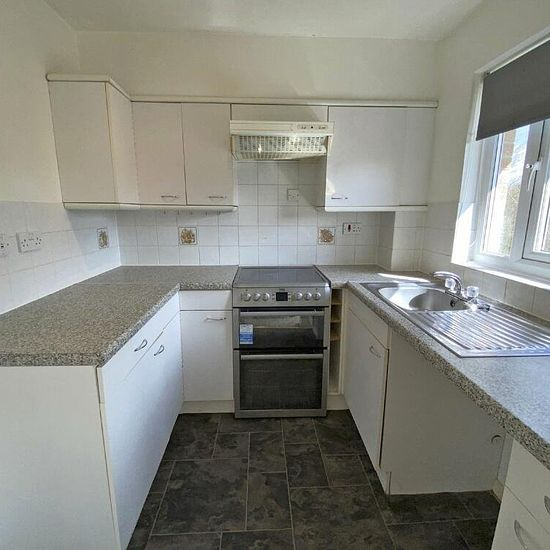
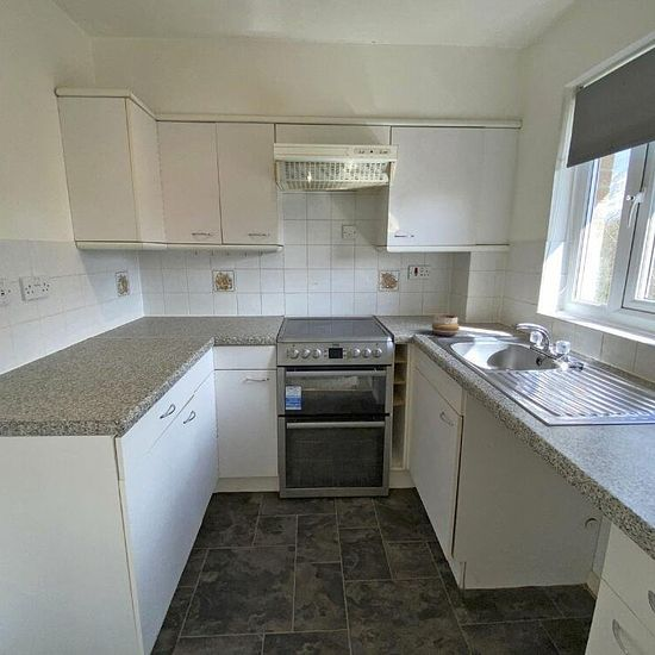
+ decorative bowl (445, 324)
